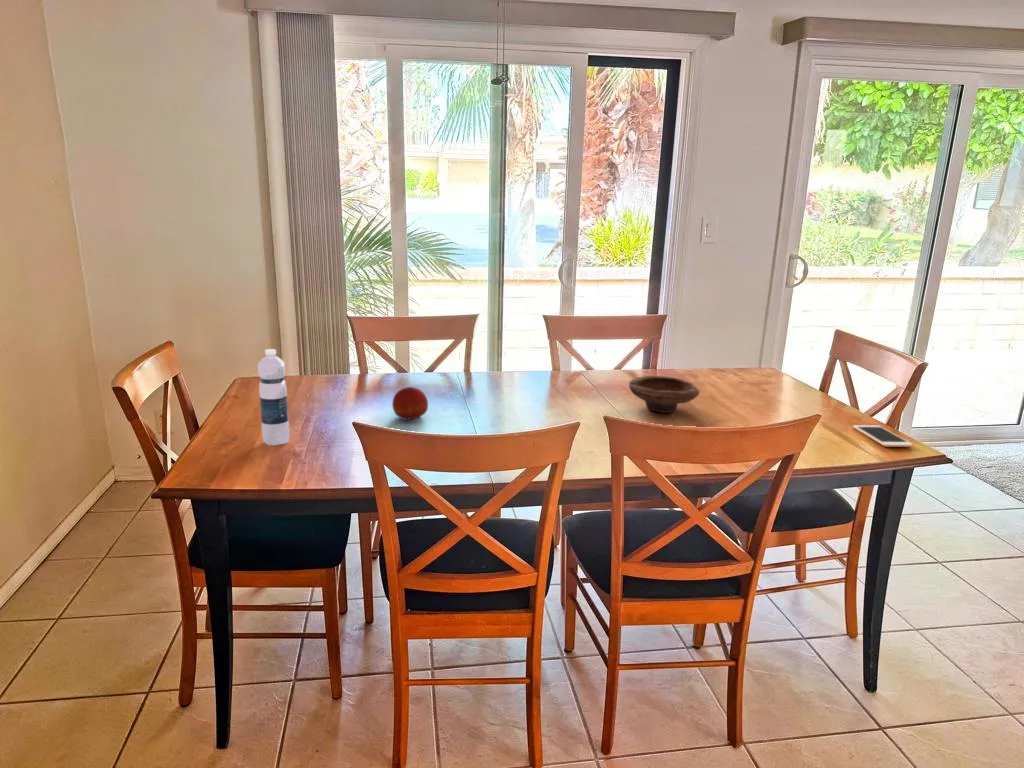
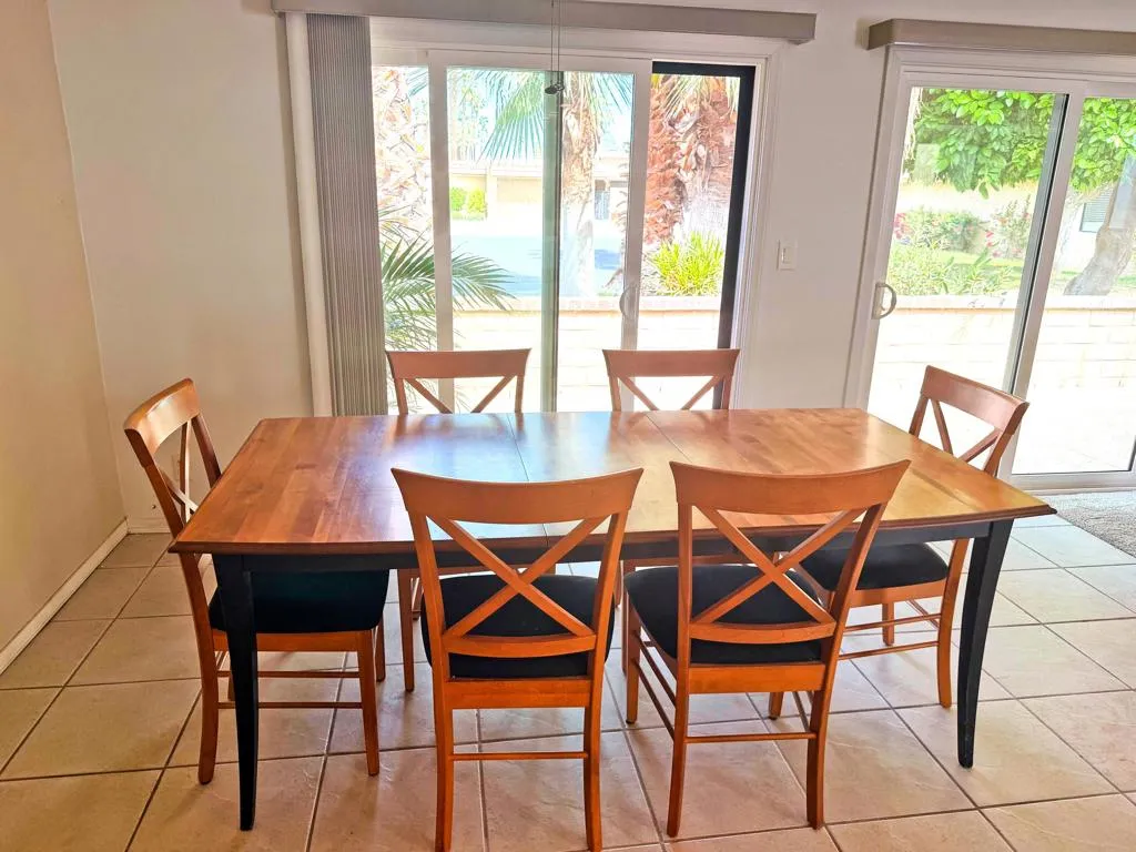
- cell phone (881, 435)
- water bottle (273, 396)
- bowl (662, 396)
- fruit (410, 402)
